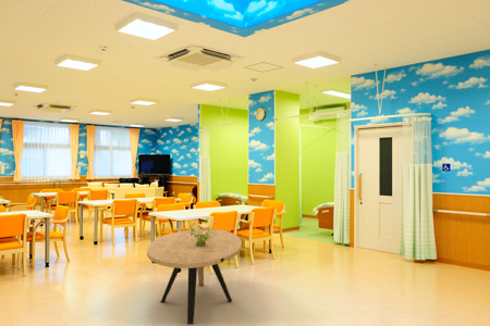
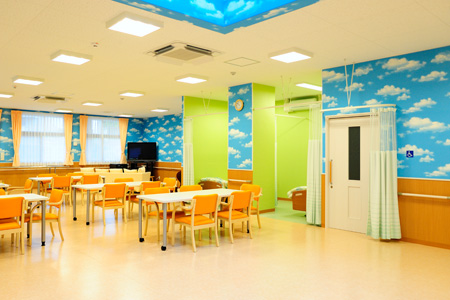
- dining table (196, 272)
- potted plant (201, 231)
